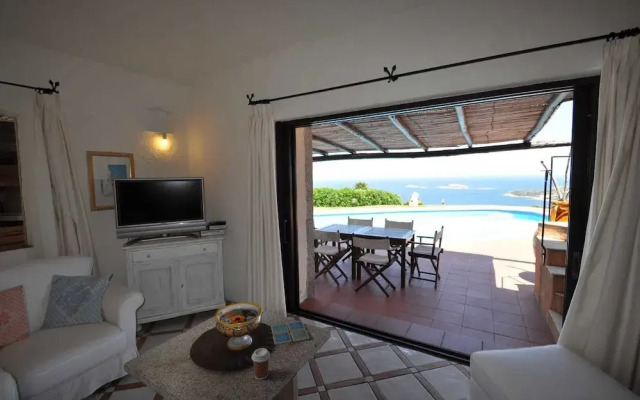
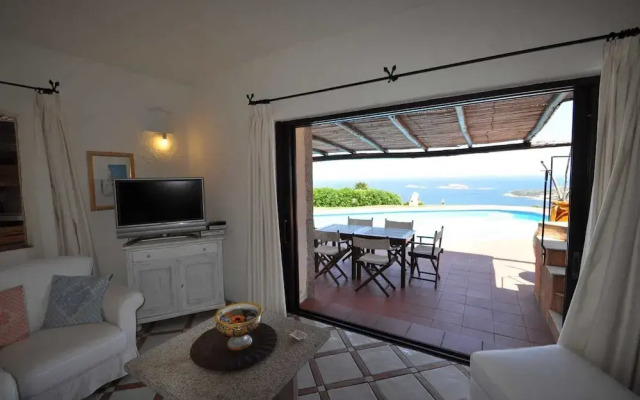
- coffee cup (261, 363)
- drink coaster (288, 332)
